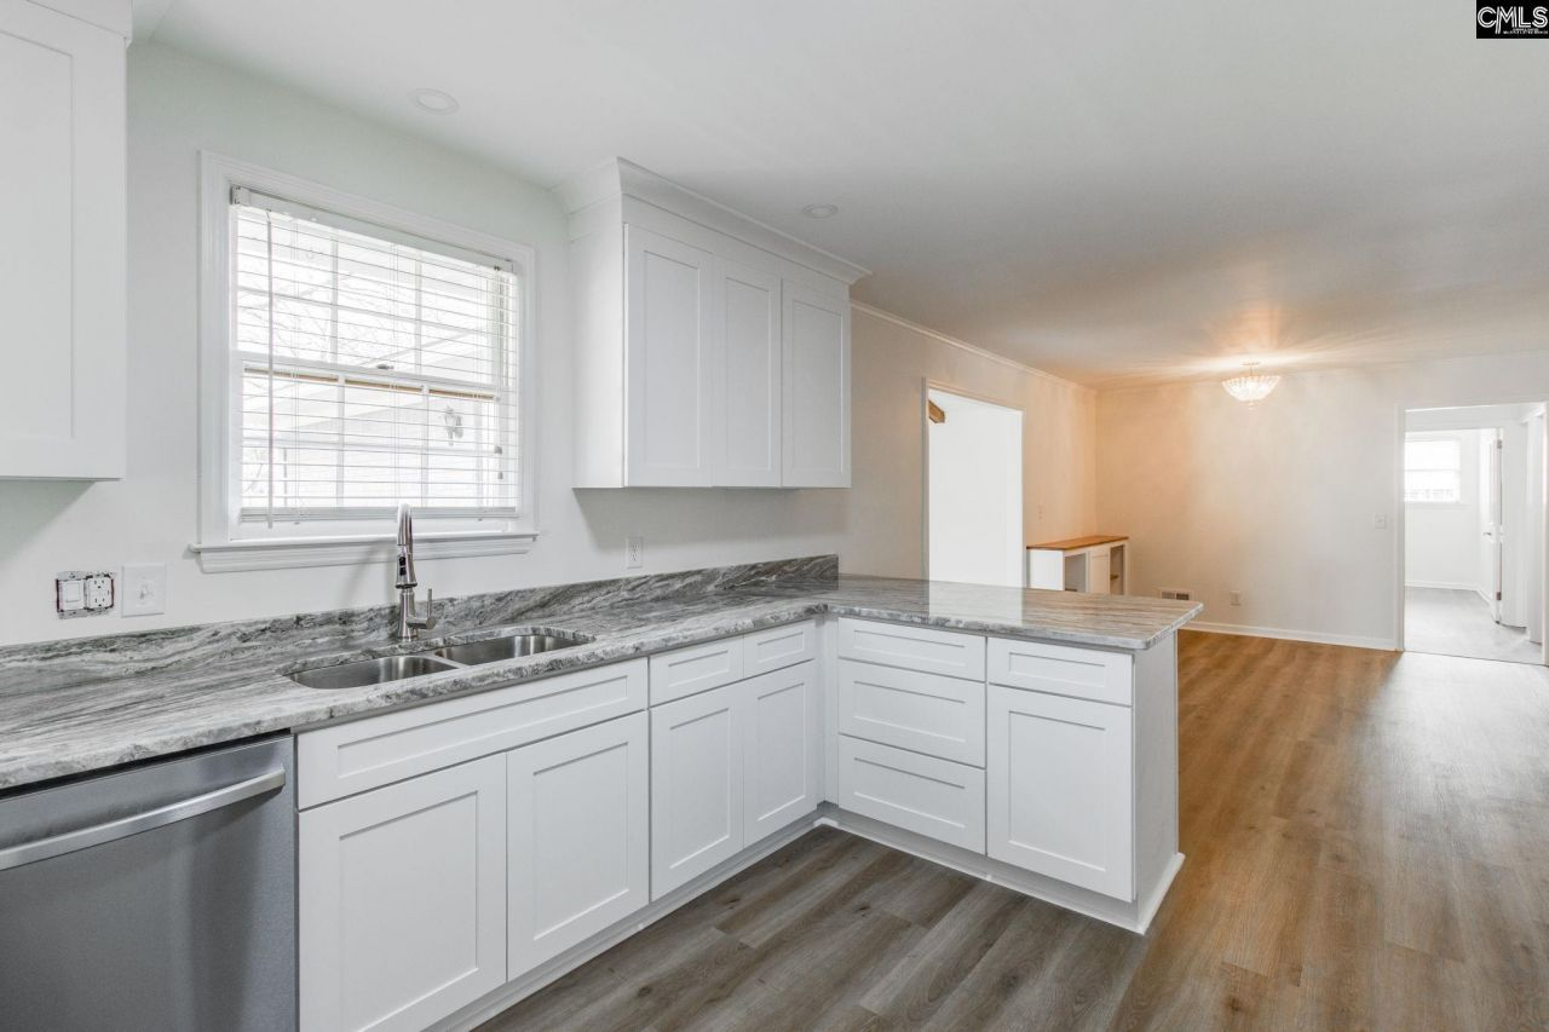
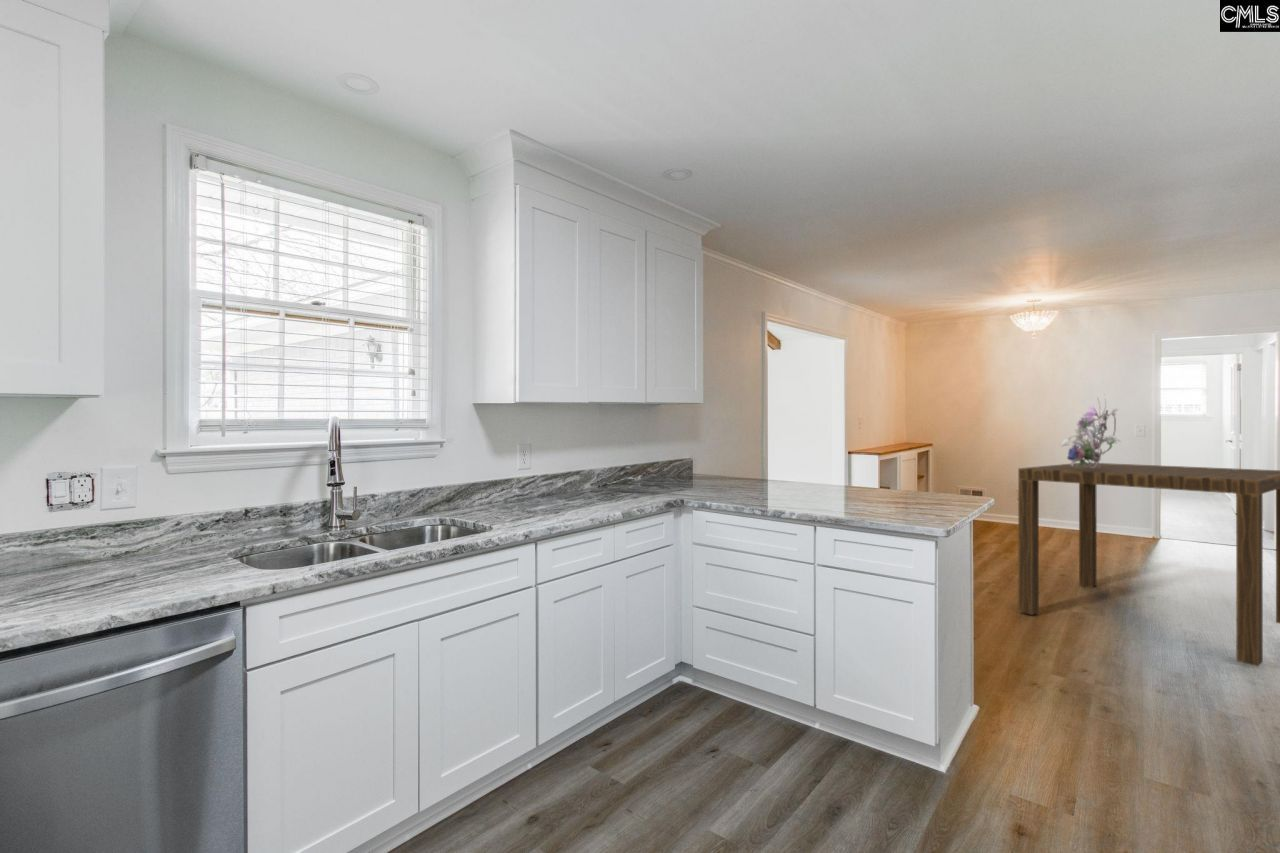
+ bouquet (1098, 429)
+ dining table (1157, 488)
